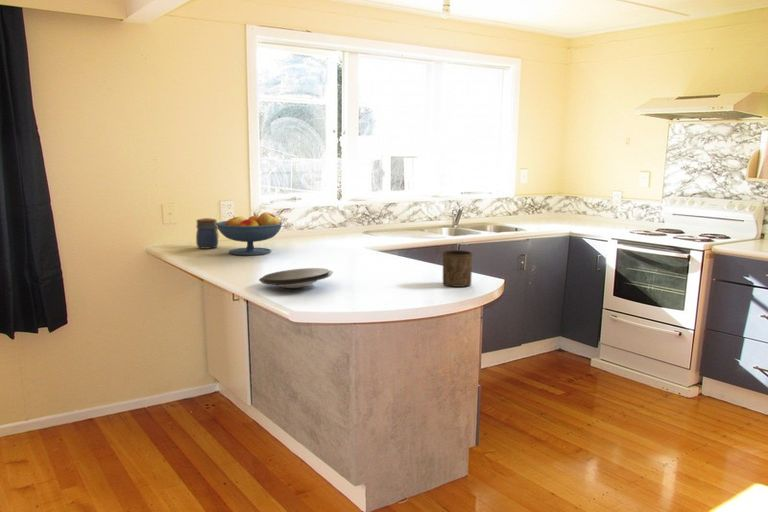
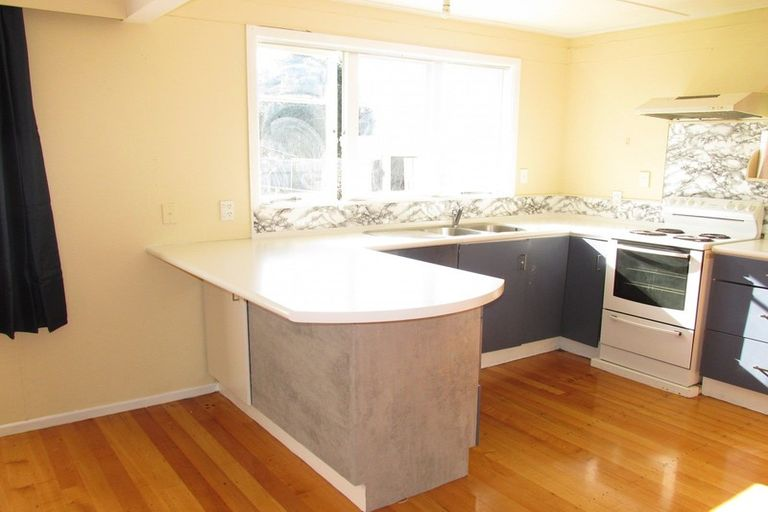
- jar (207, 233)
- cup (456, 268)
- plate (296, 278)
- fruit bowl (249, 232)
